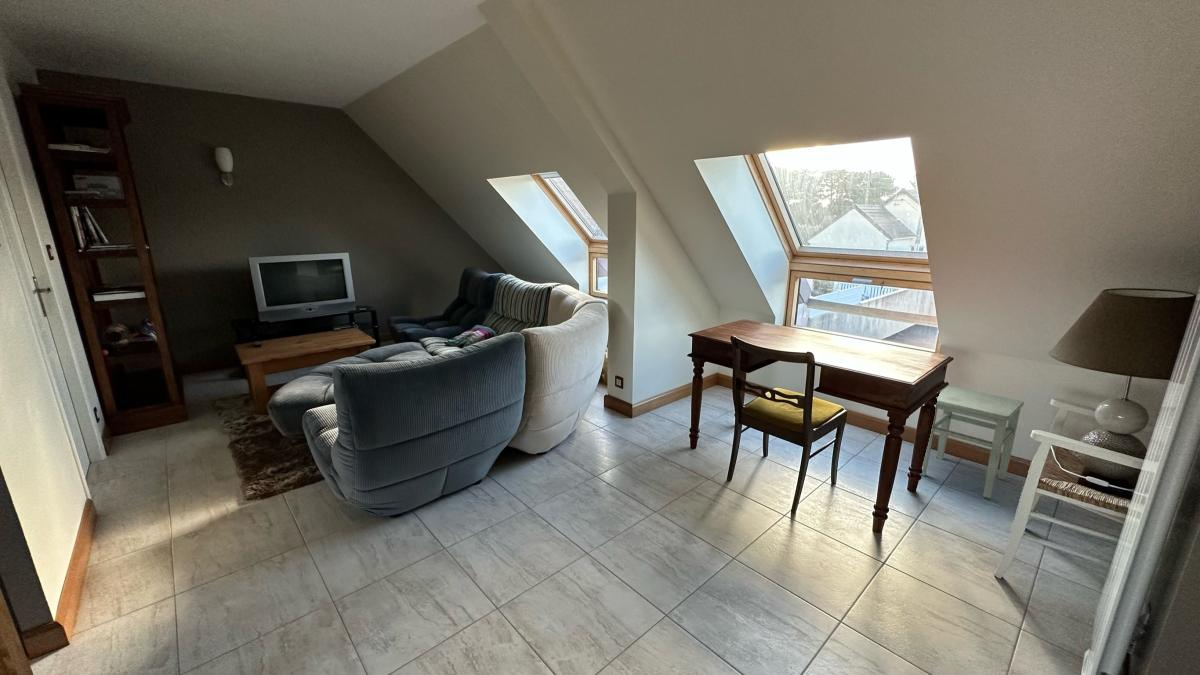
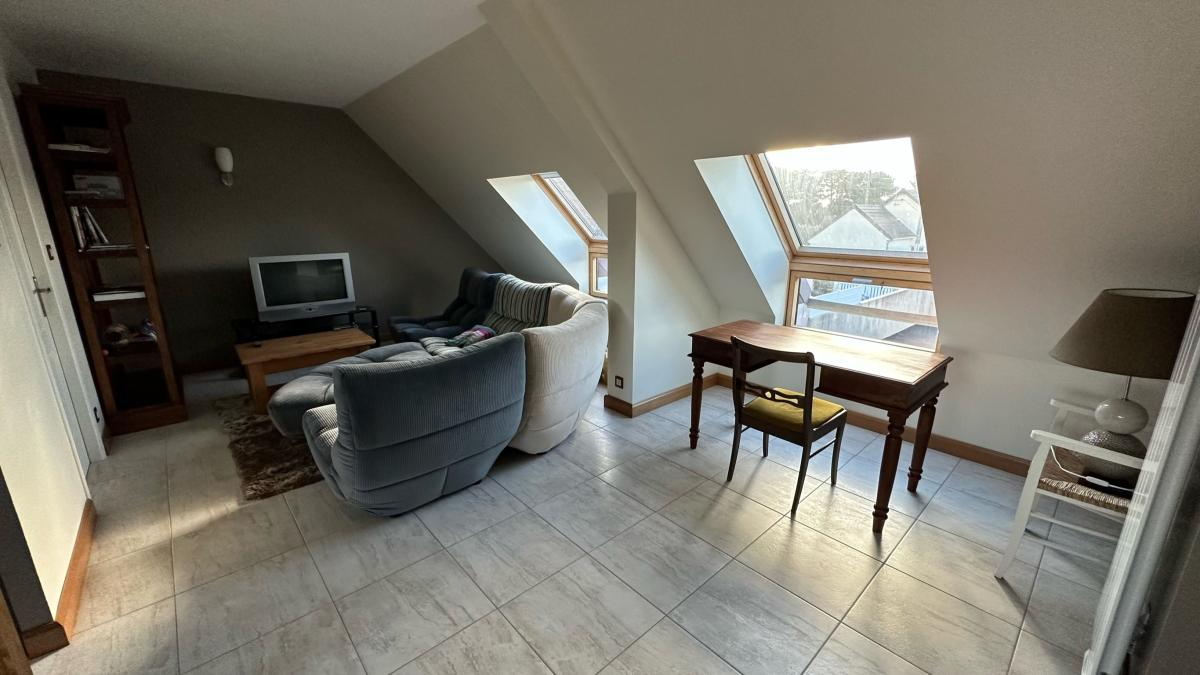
- stool (968, 438)
